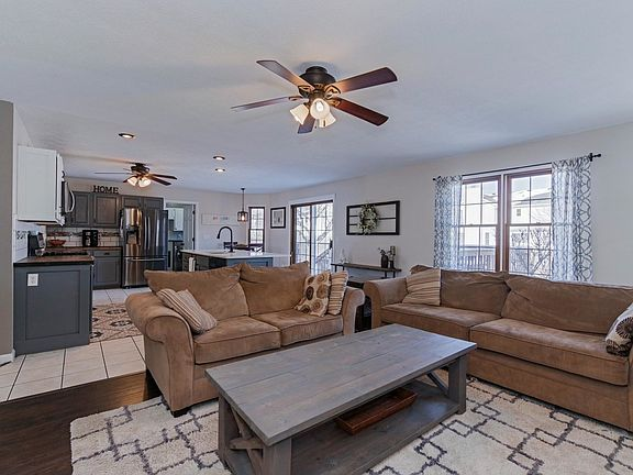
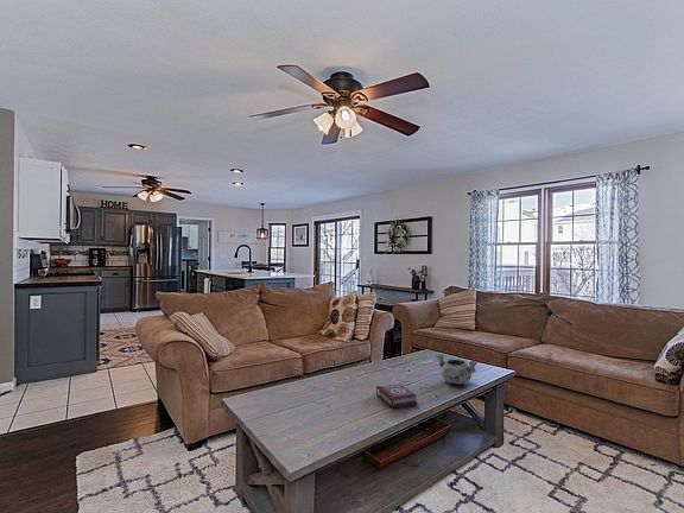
+ decorative bowl (455, 369)
+ book (395, 394)
